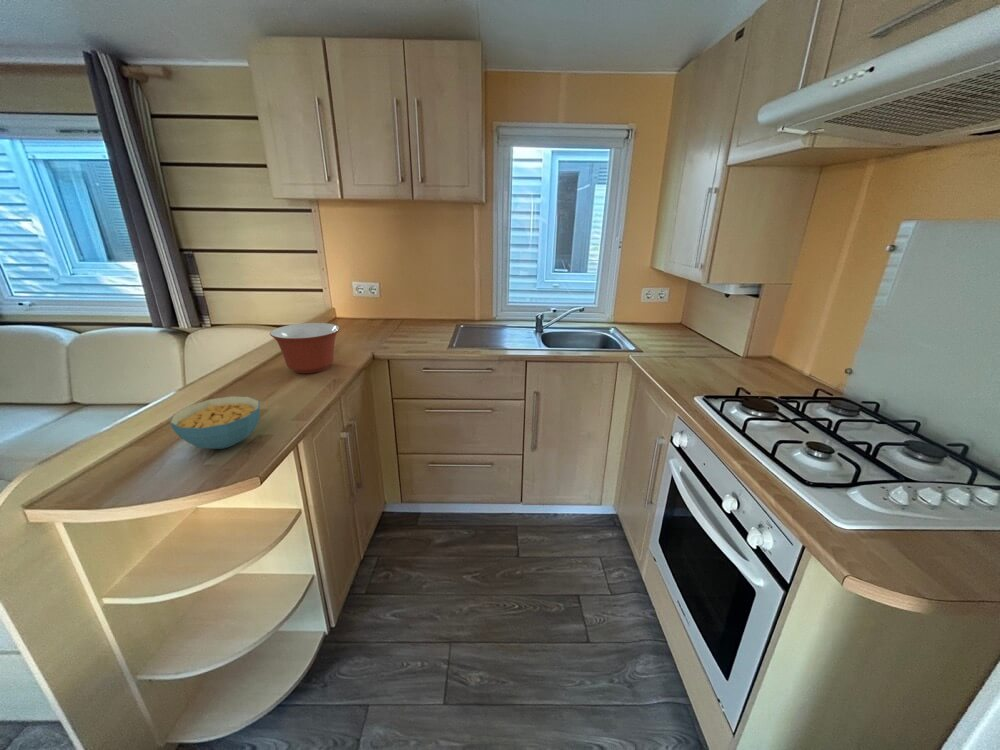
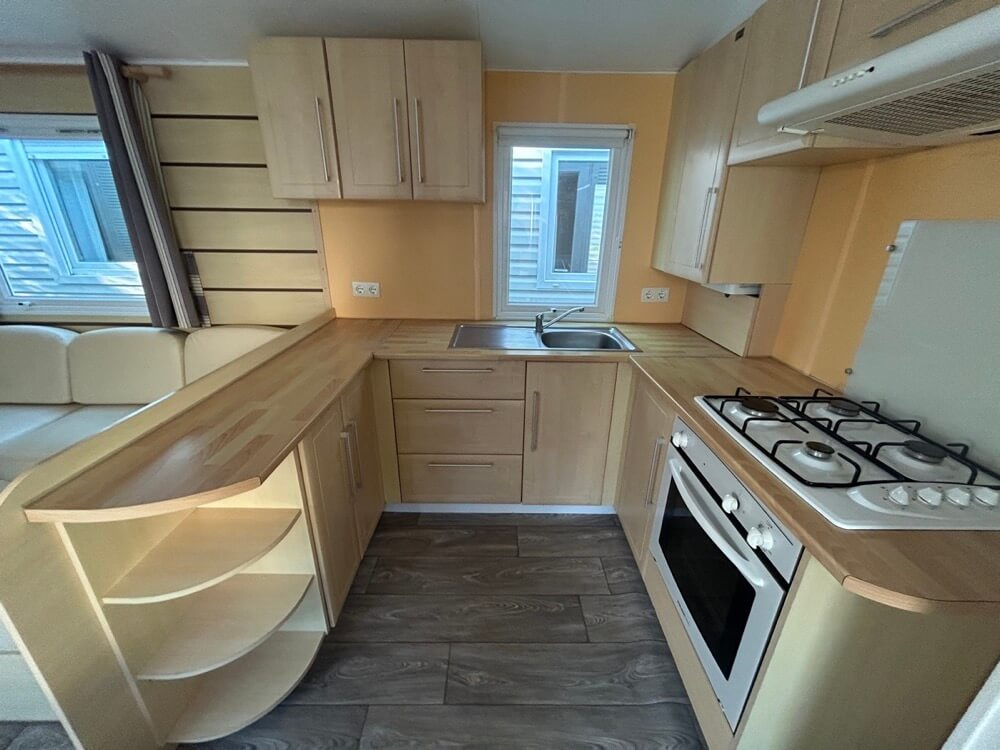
- mixing bowl (308, 349)
- cereal bowl (221, 427)
